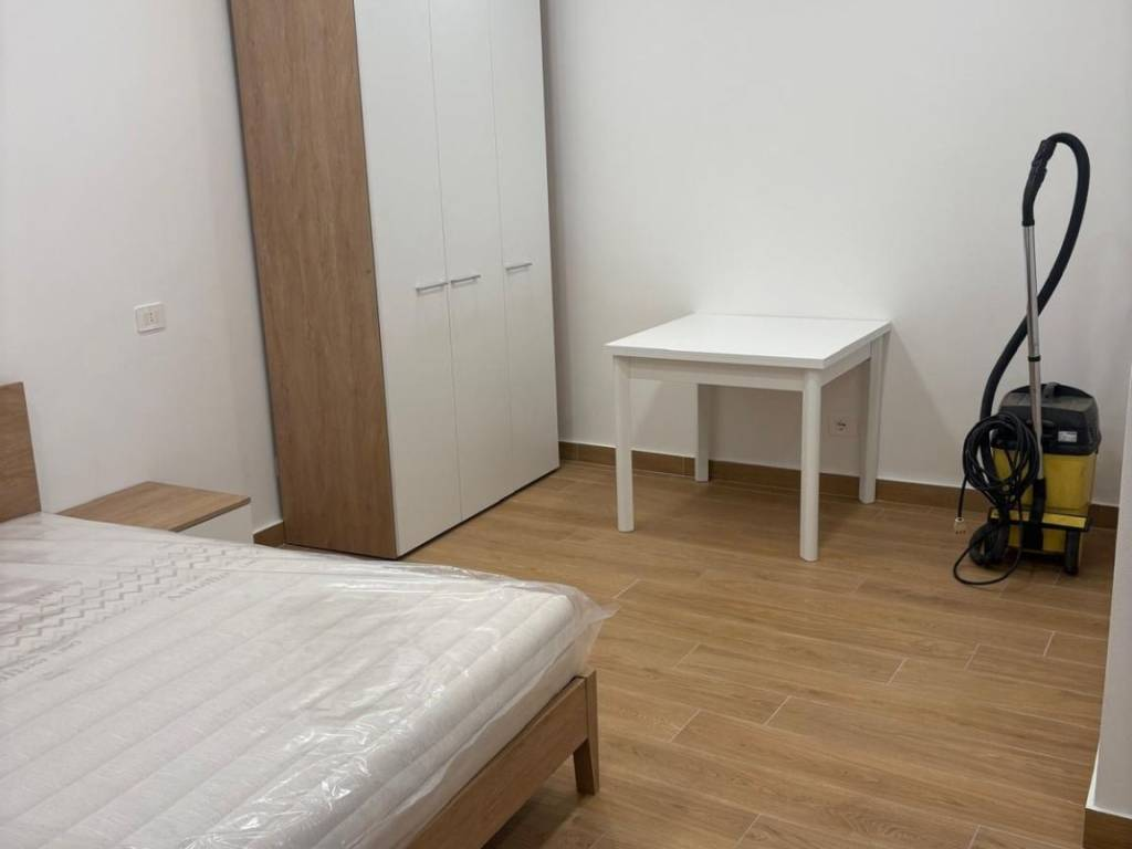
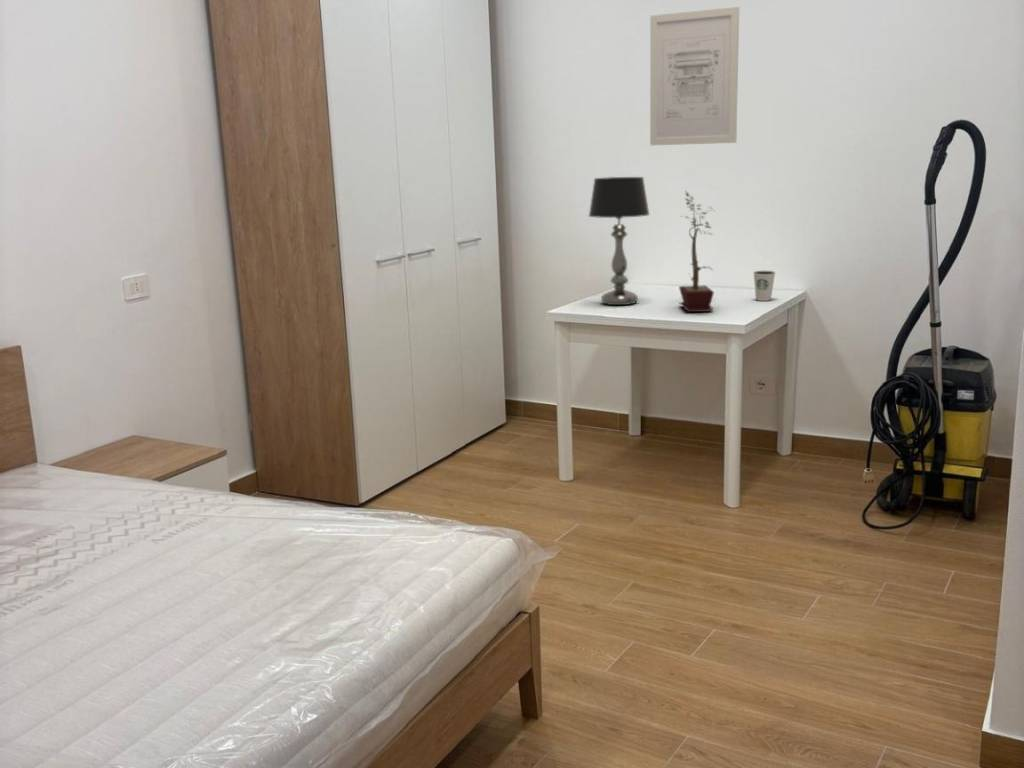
+ dixie cup (763, 285)
+ table lamp (619, 241)
+ potted plant (695, 248)
+ wall art (693, 78)
